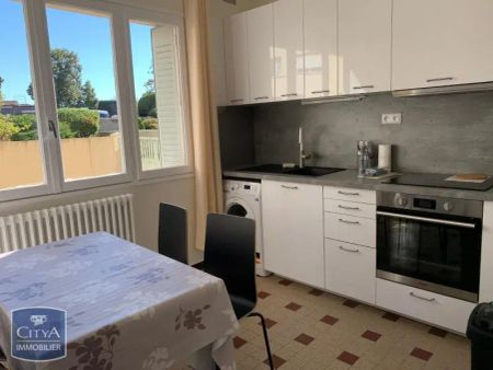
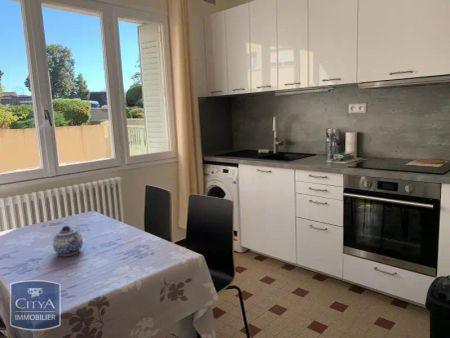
+ teapot (67, 239)
